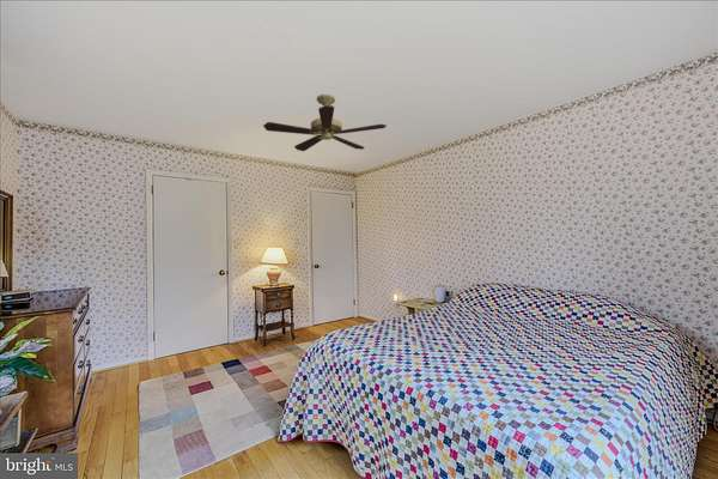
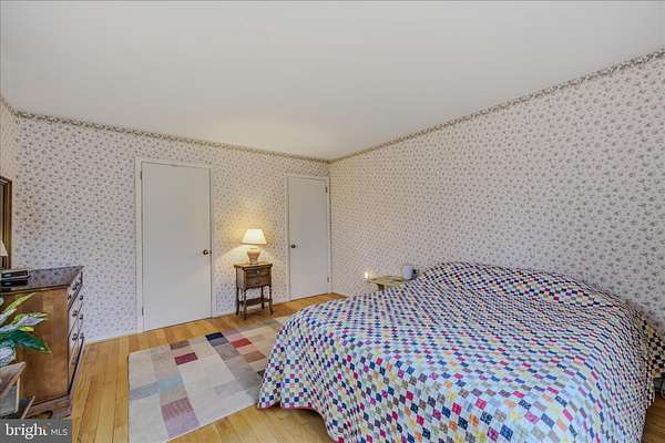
- ceiling fan (324, 116)
